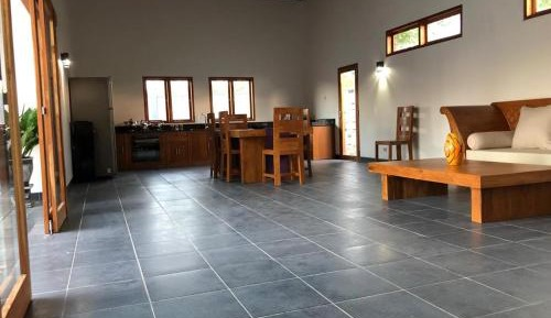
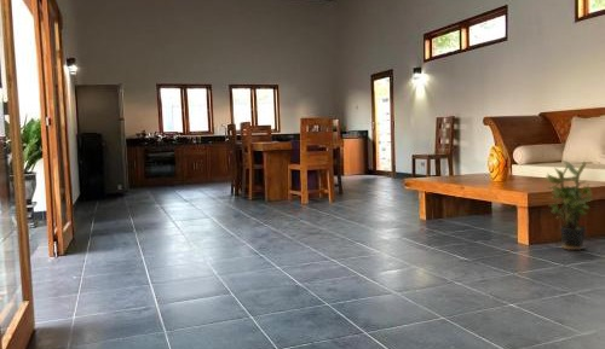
+ potted plant (567, 204)
